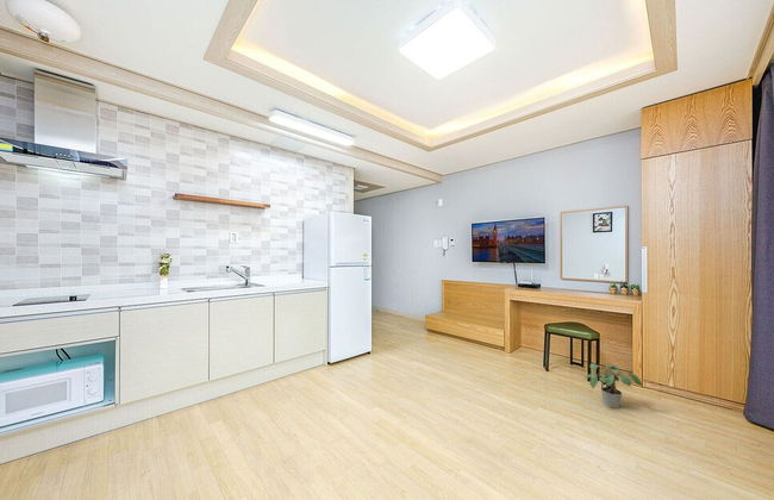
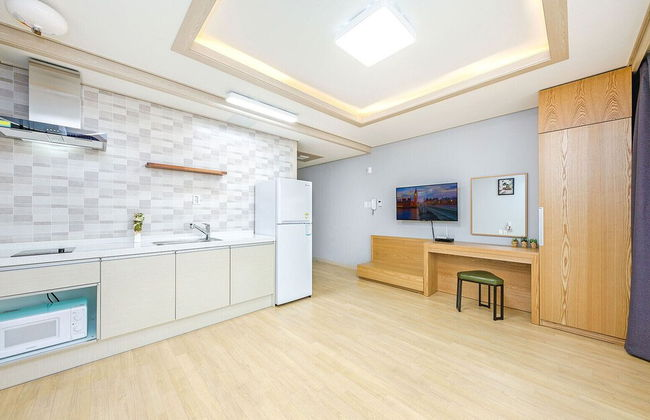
- potted plant (606, 385)
